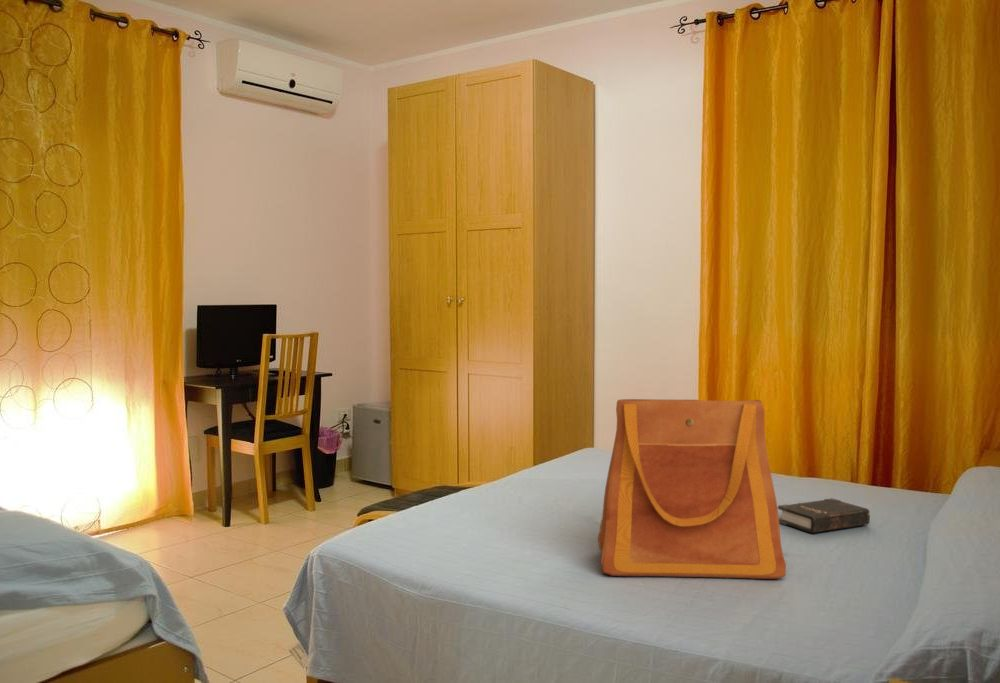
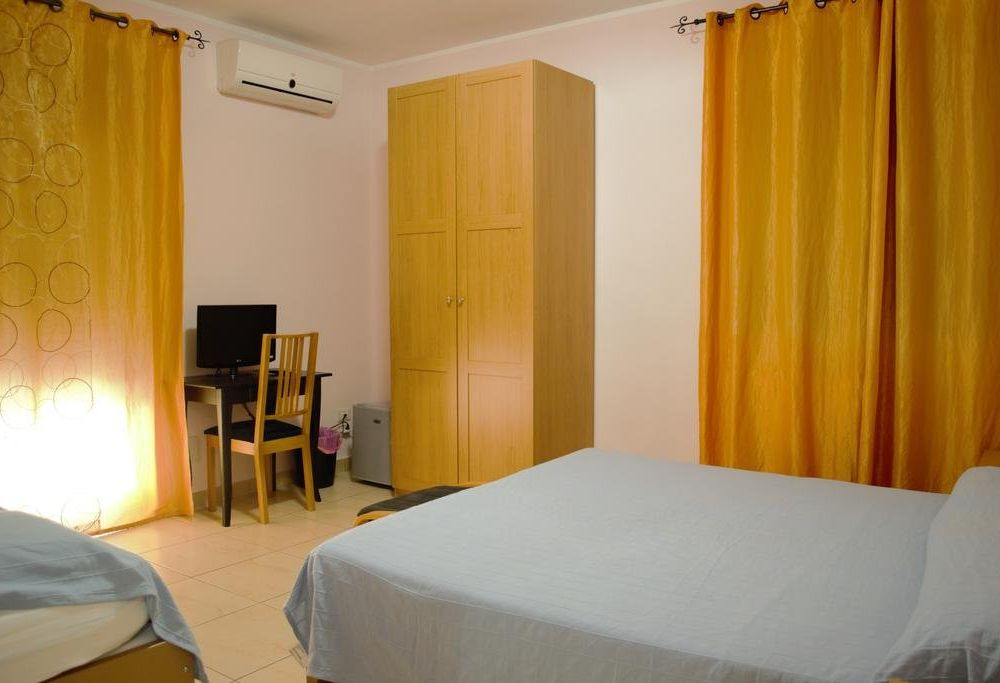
- tote bag (687, 482)
- hardback book (823, 515)
